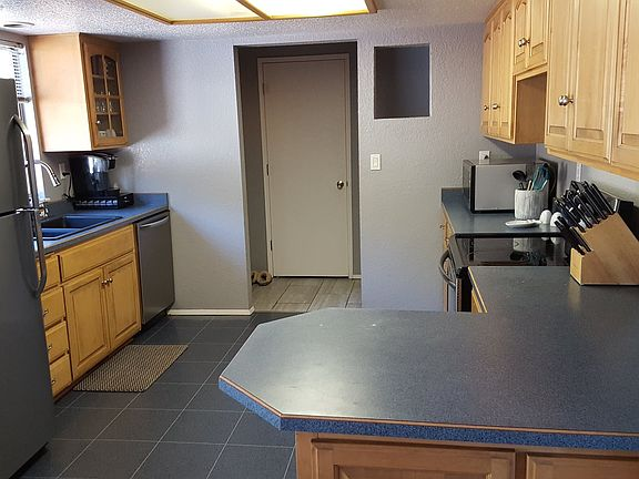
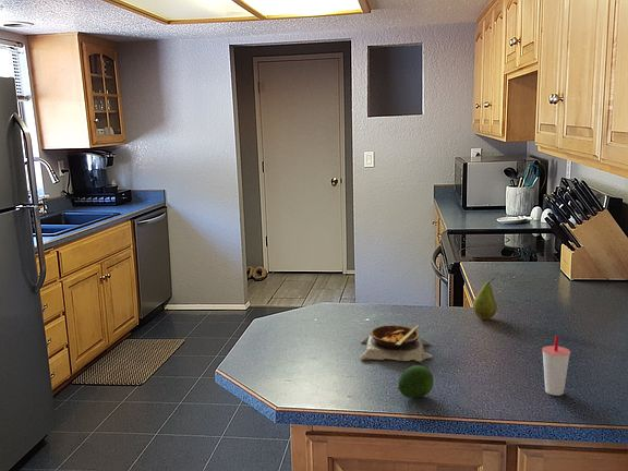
+ fruit (415, 382)
+ cup (555, 364)
+ soup bowl (394, 341)
+ fruit (484, 298)
